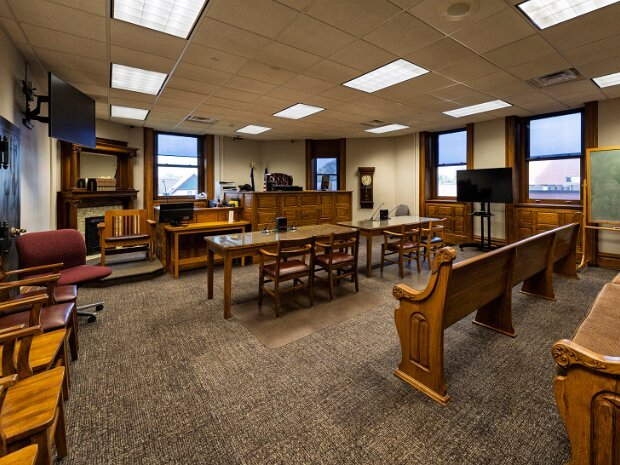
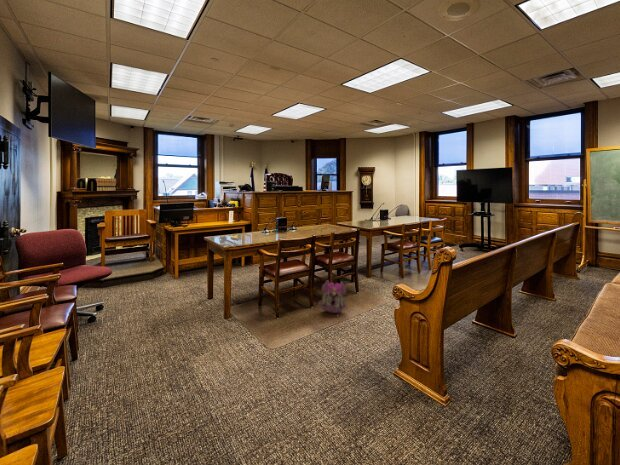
+ backpack (332, 294)
